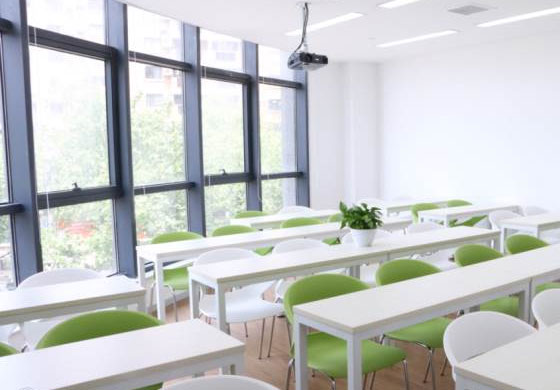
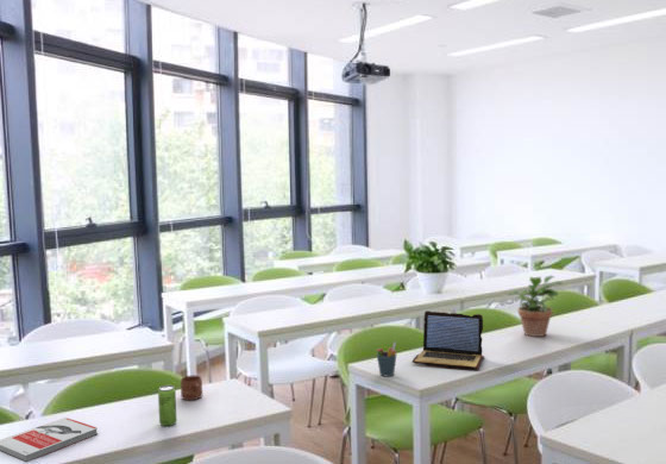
+ mug (193, 389)
+ potted plant (534, 302)
+ beverage can (166, 405)
+ laptop (448, 339)
+ pen holder (387, 358)
+ book (46, 438)
